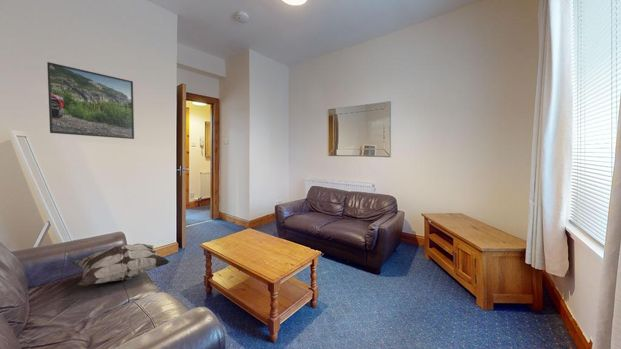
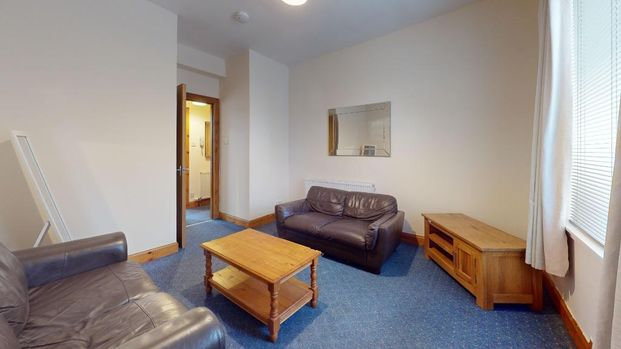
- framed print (95, 104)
- decorative pillow (121, 261)
